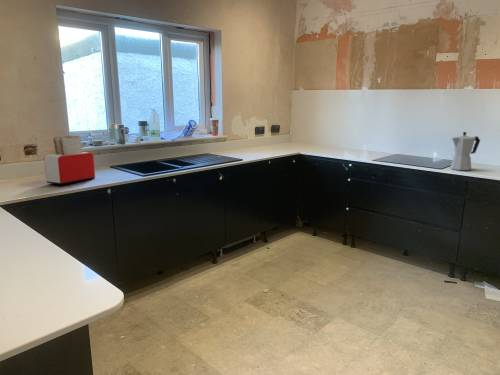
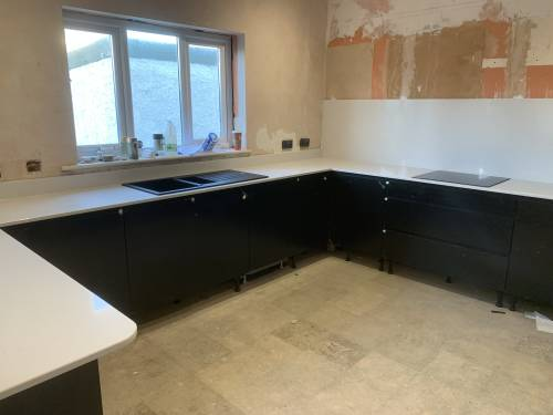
- moka pot (464, 150)
- toaster (71, 158)
